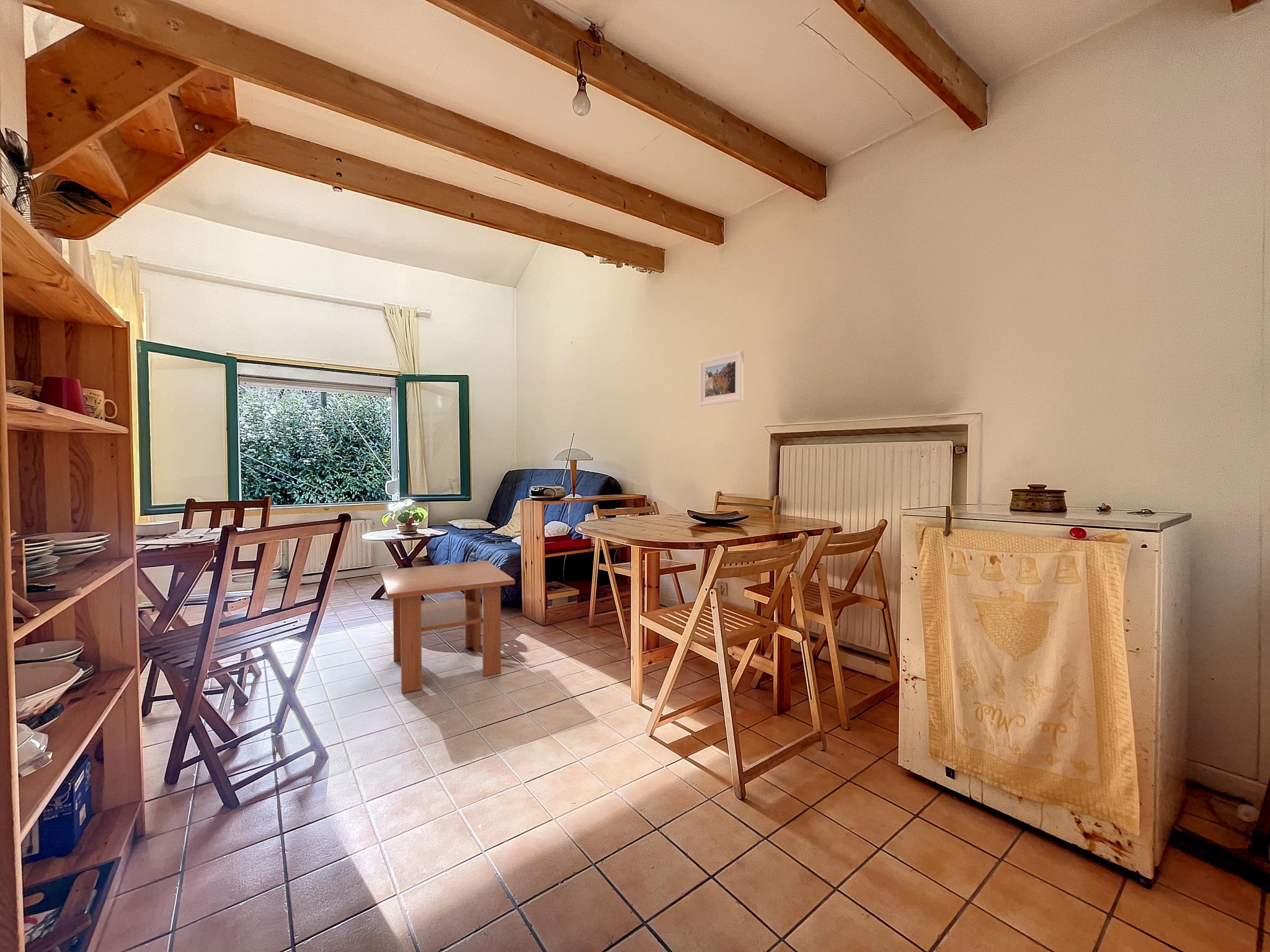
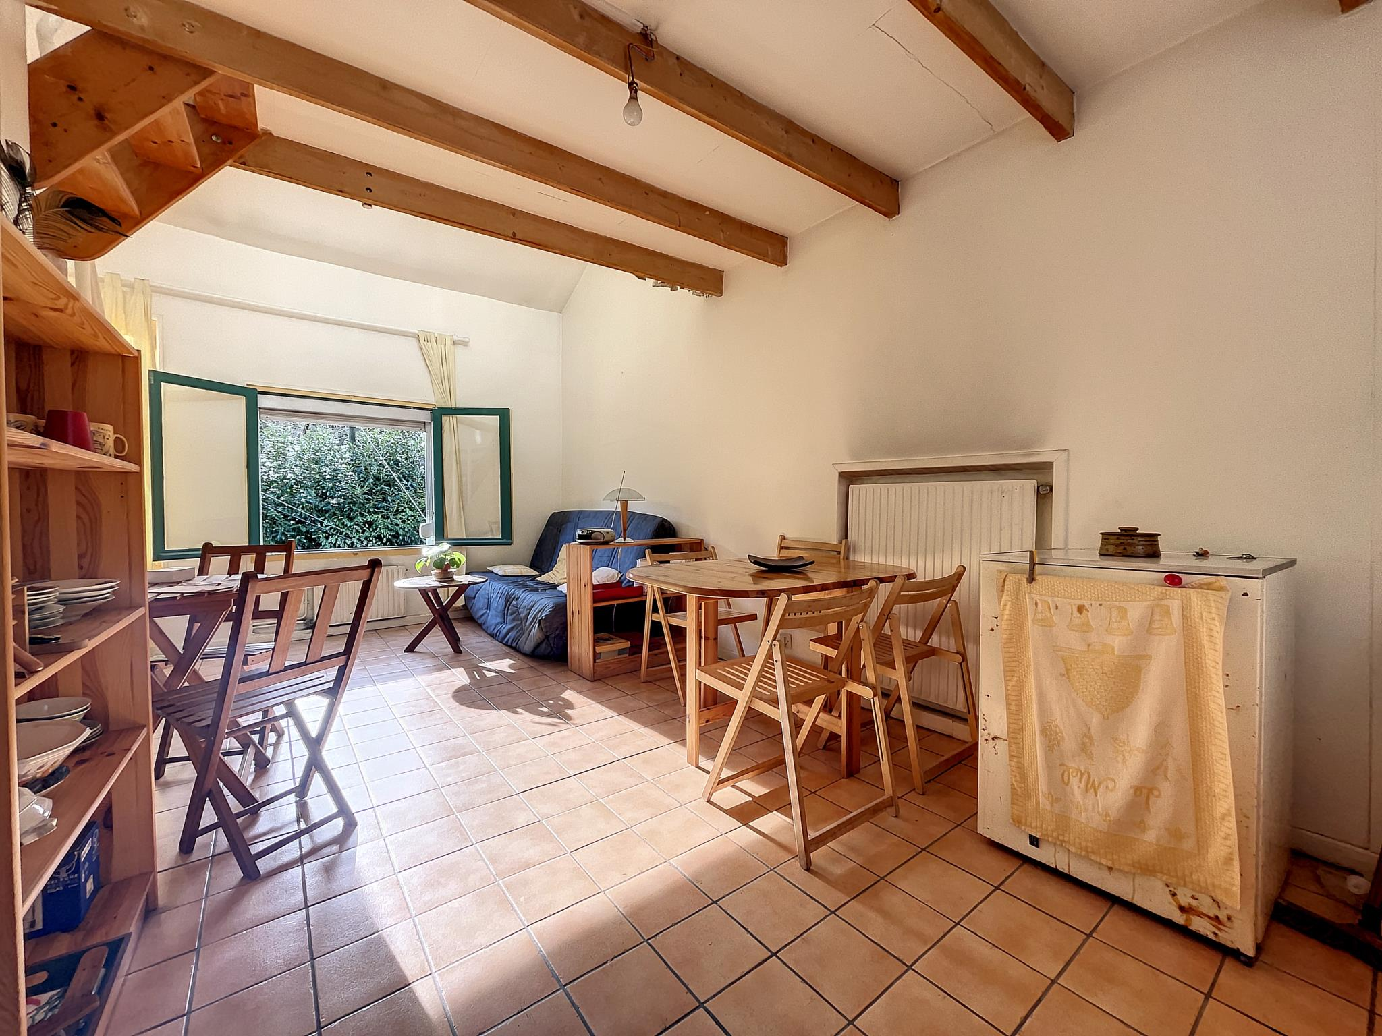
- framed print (720, 380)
- coffee table (445, 620)
